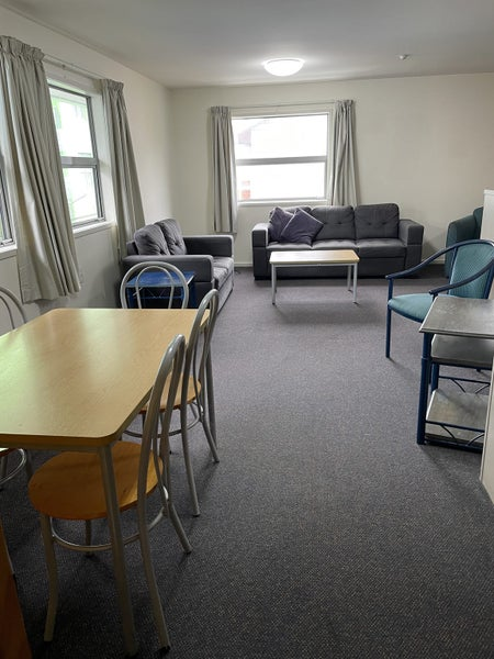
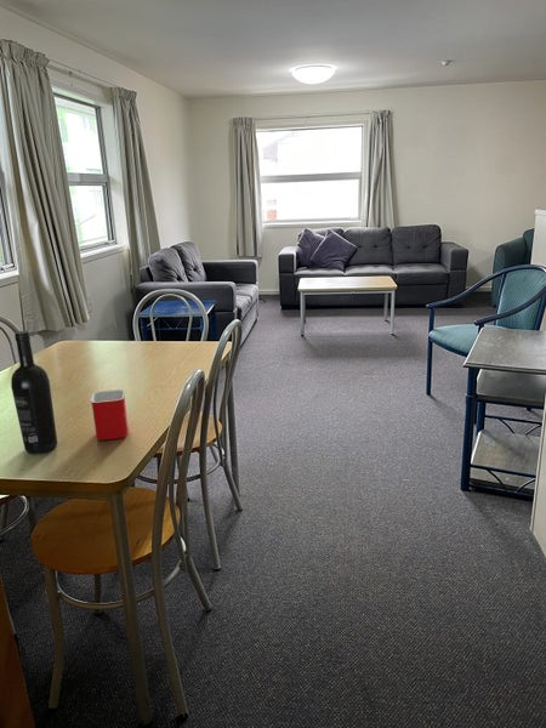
+ wine bottle (32, 391)
+ mug (110, 411)
